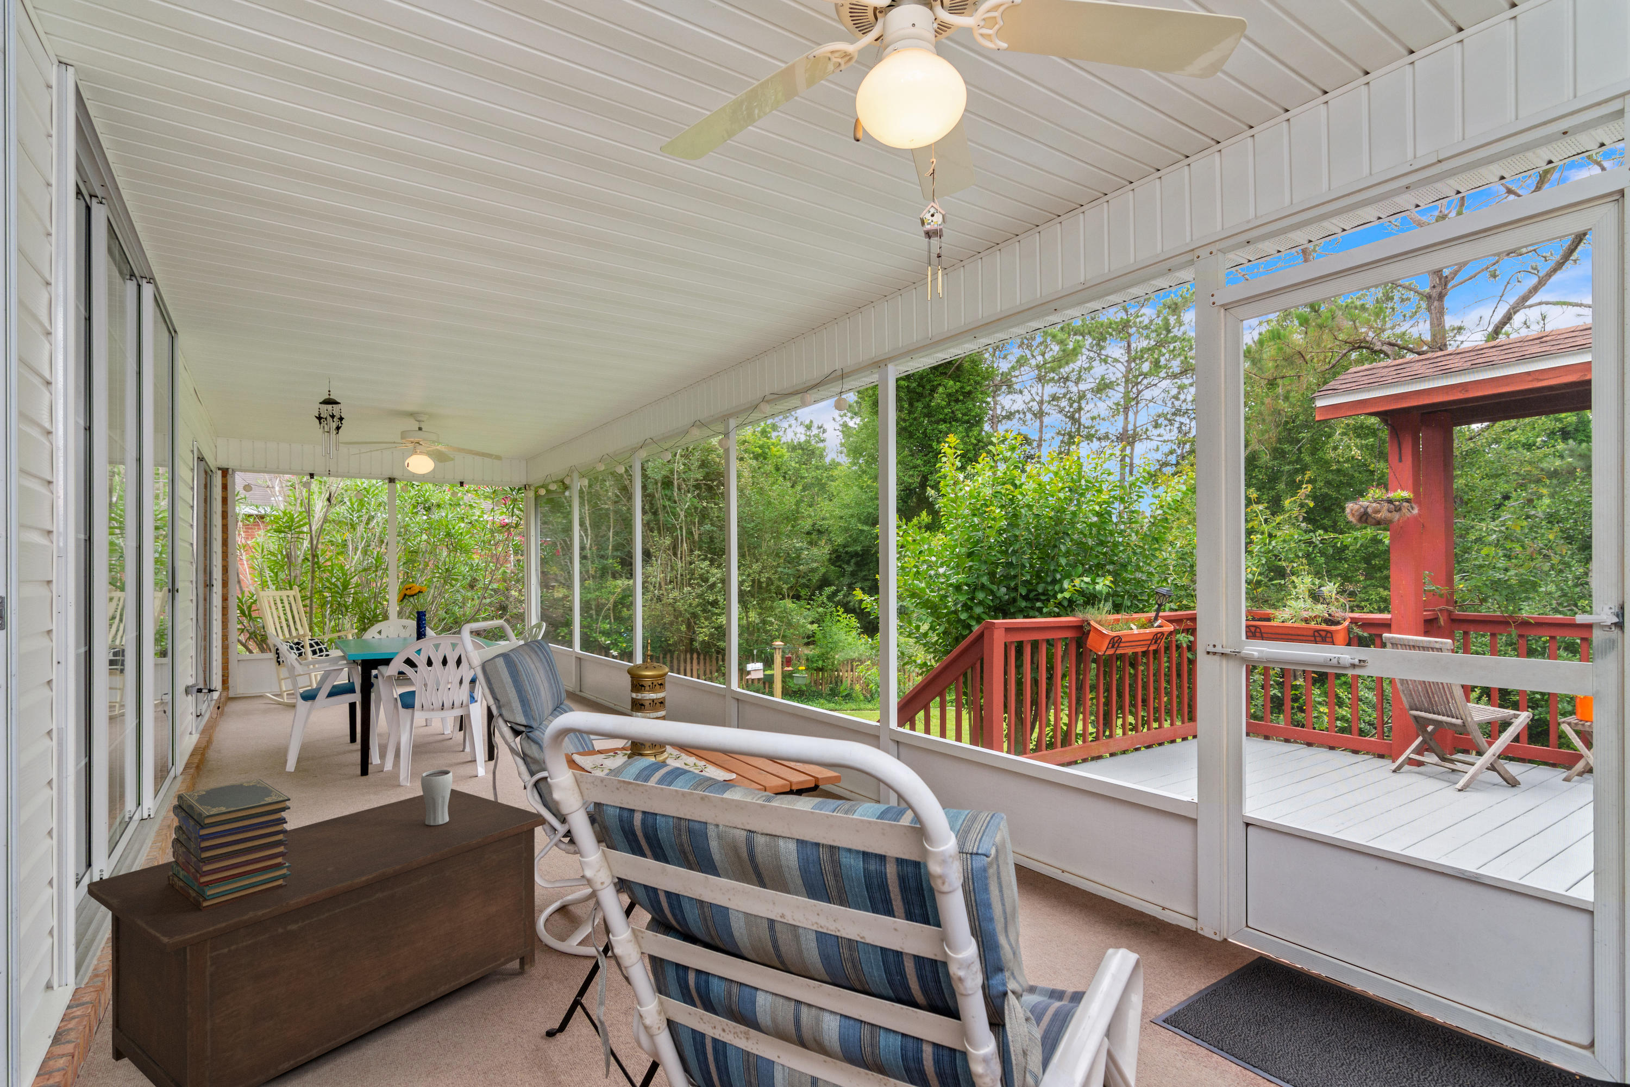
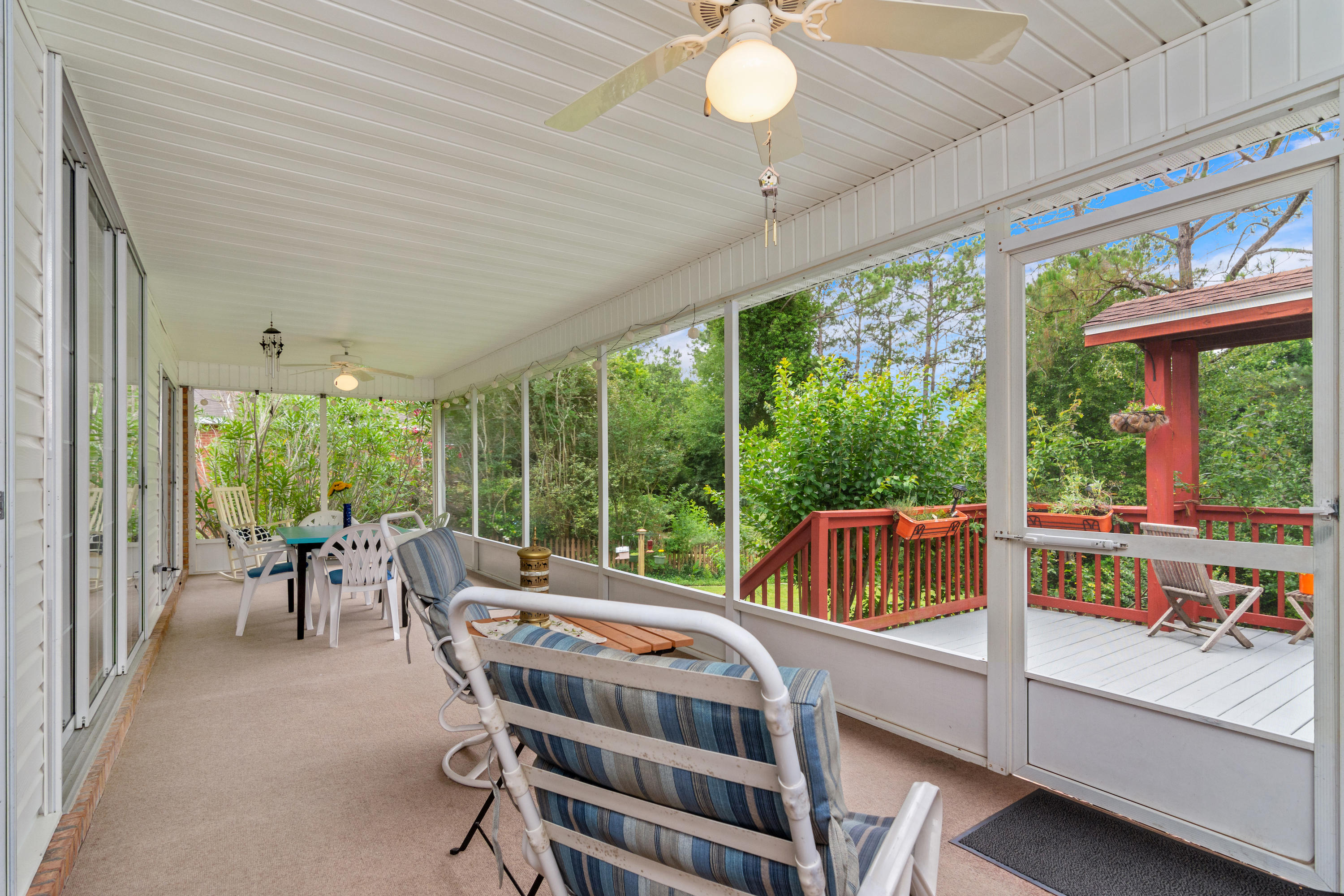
- drinking glass (437, 797)
- cabinet (341, 927)
- book stack (232, 840)
